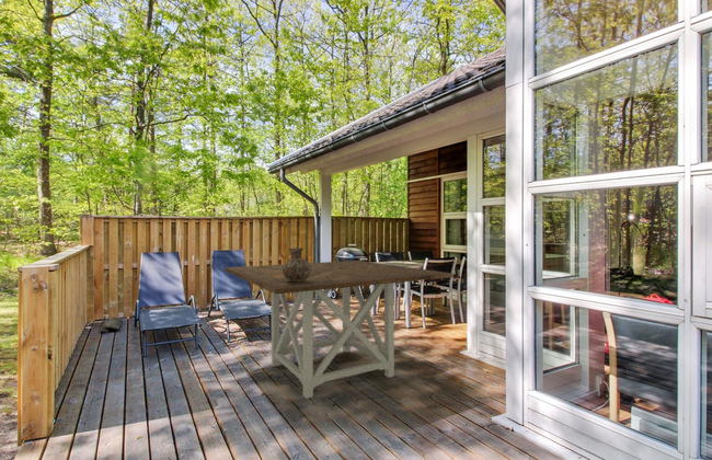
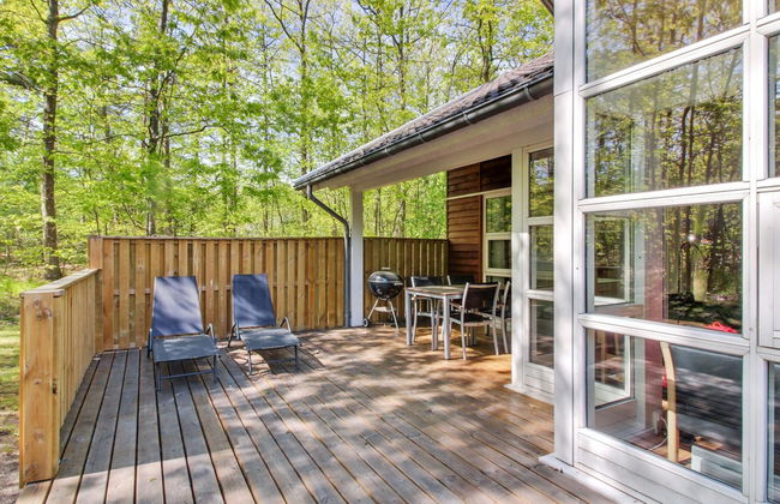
- ceramic jug (297, 264)
- backpack (111, 323)
- dining table (328, 321)
